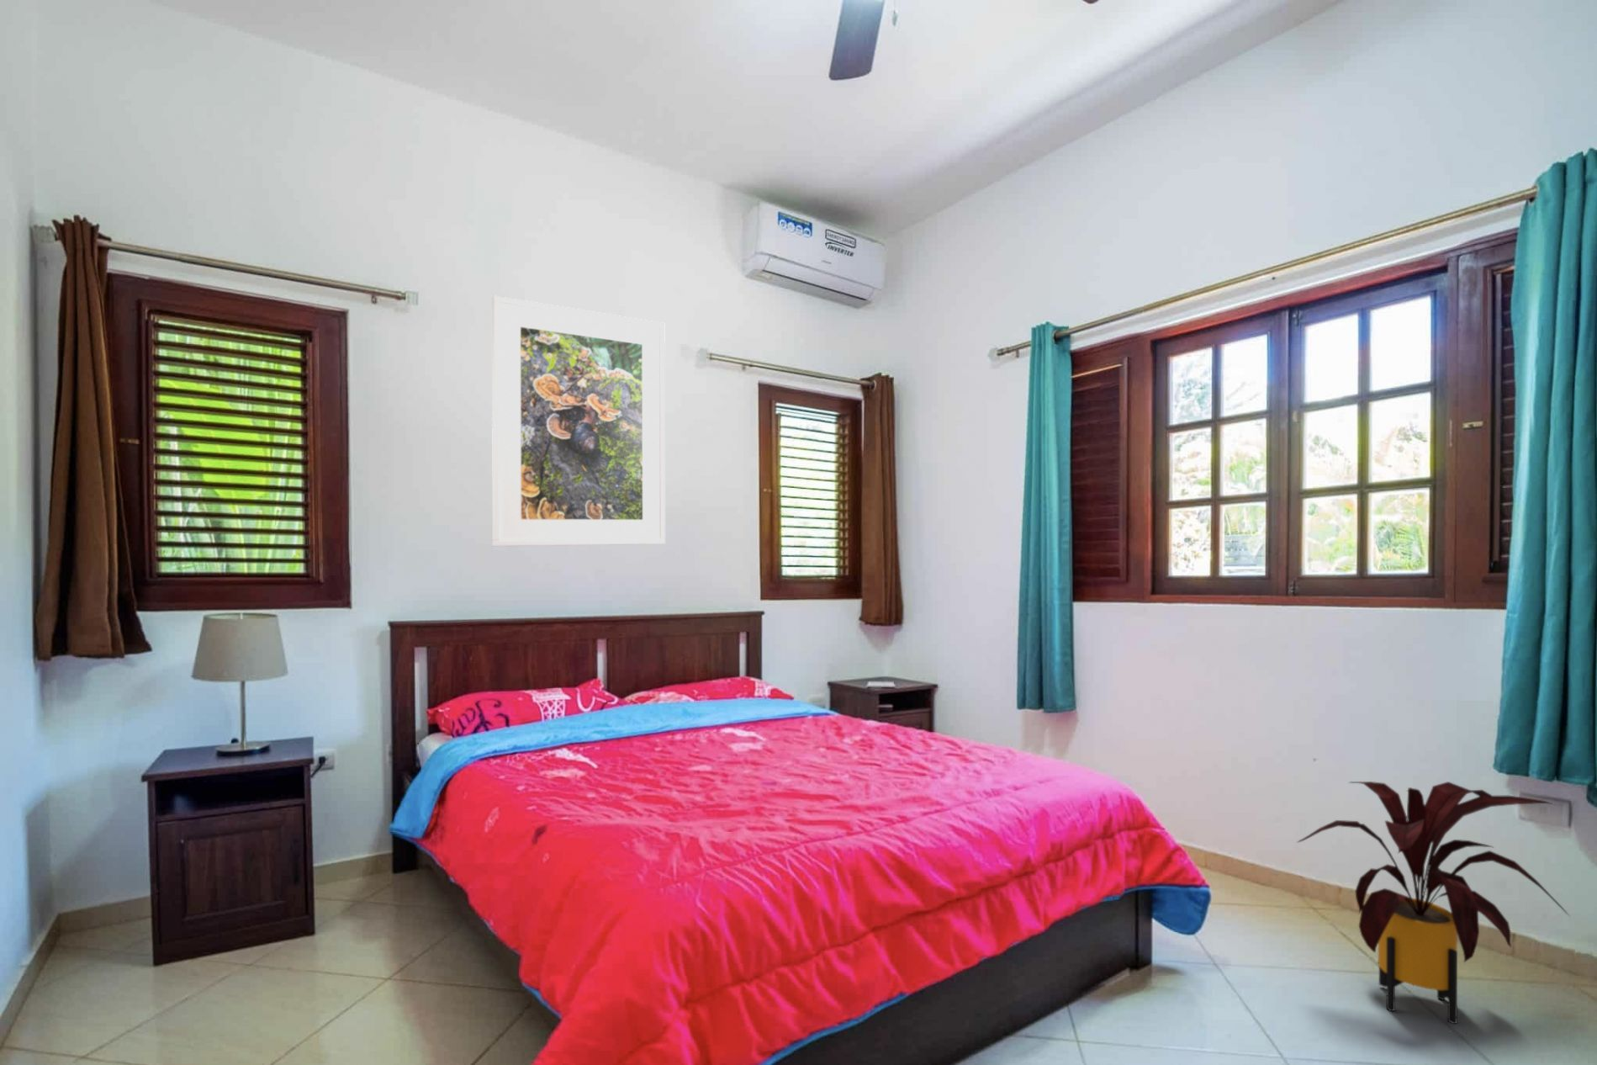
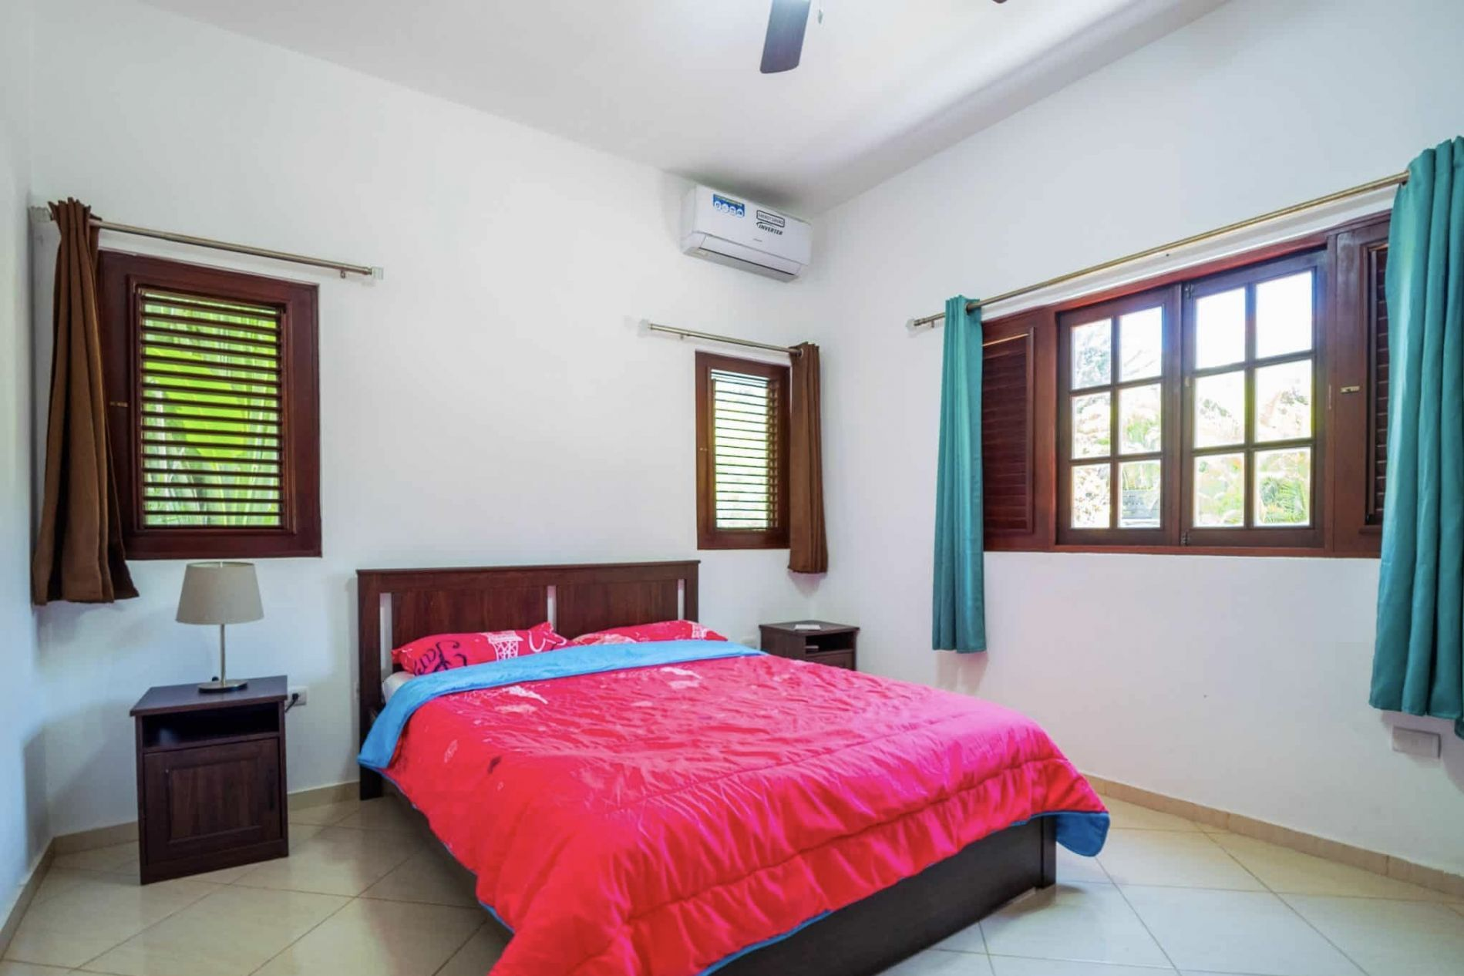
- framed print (583, 428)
- house plant (1420, 889)
